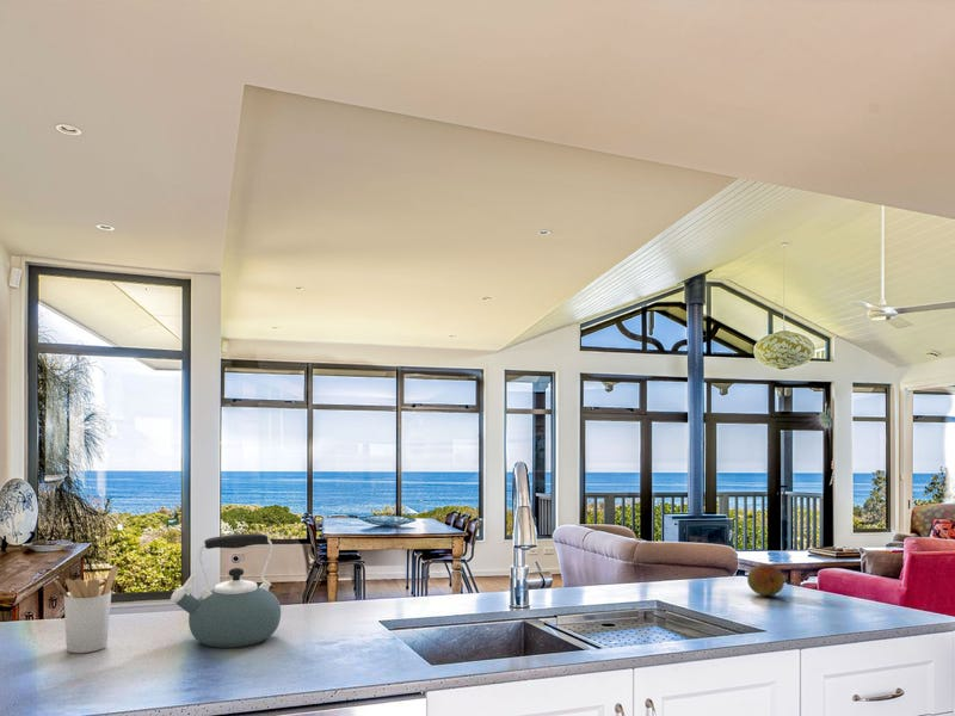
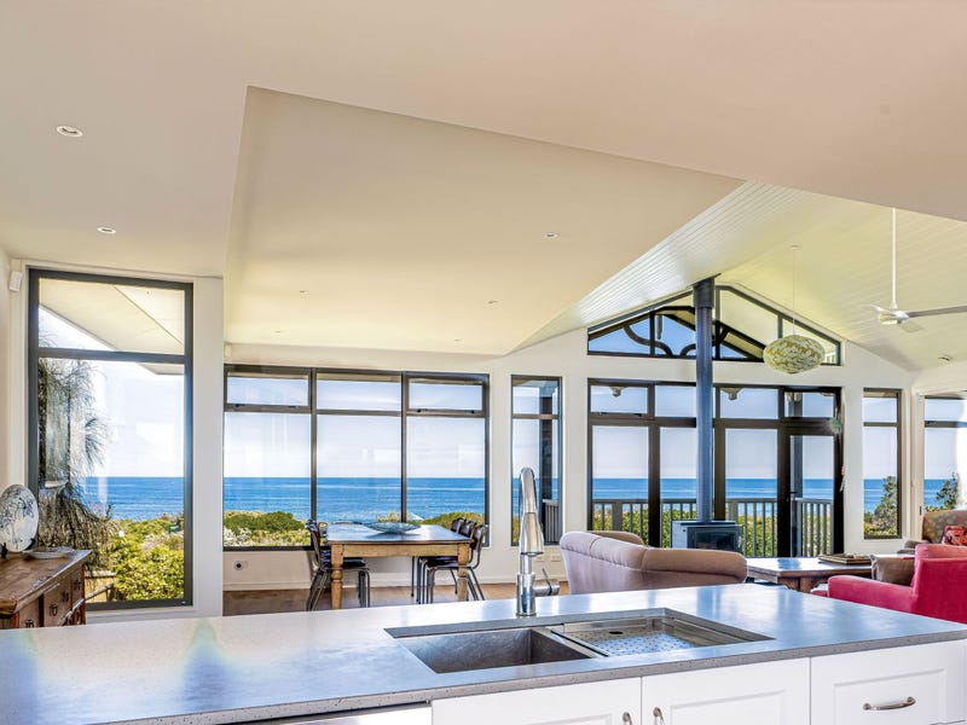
- fruit (764, 579)
- utensil holder (86, 609)
- kettle (227, 587)
